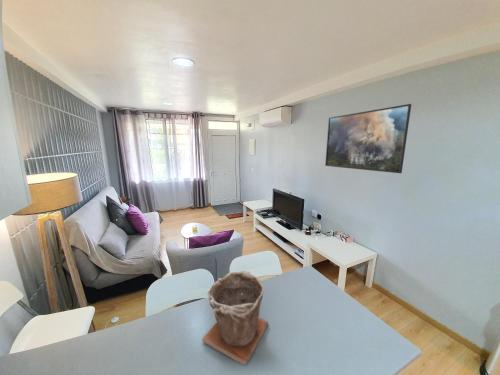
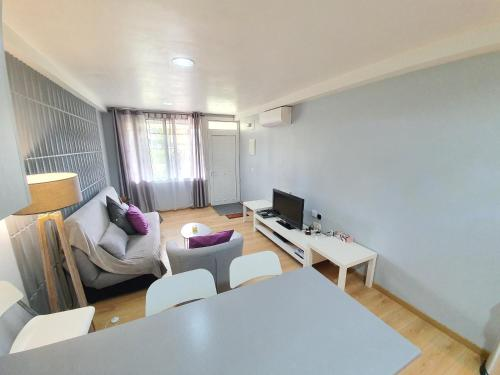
- plant pot (236, 309)
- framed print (359, 141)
